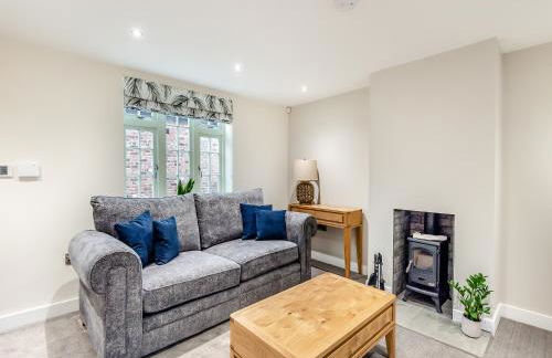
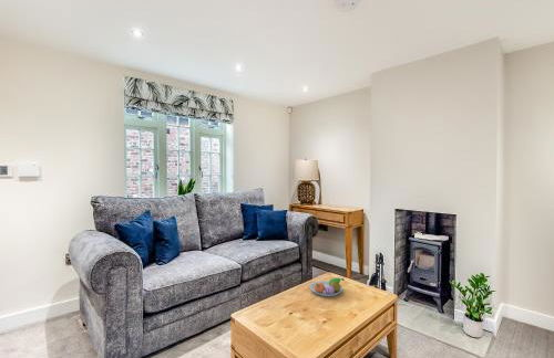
+ fruit bowl (327, 284)
